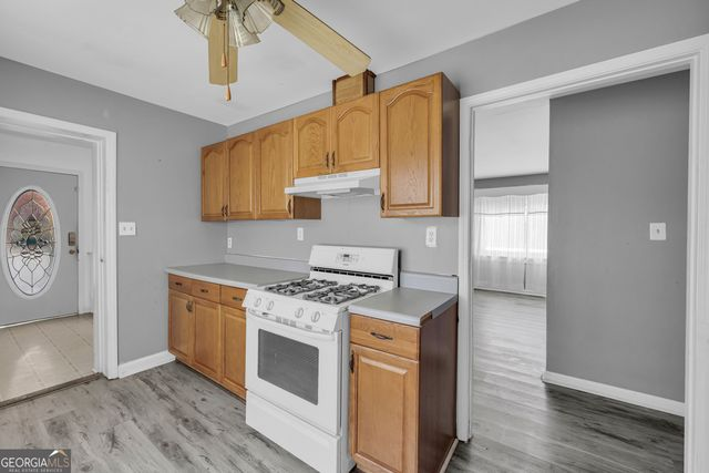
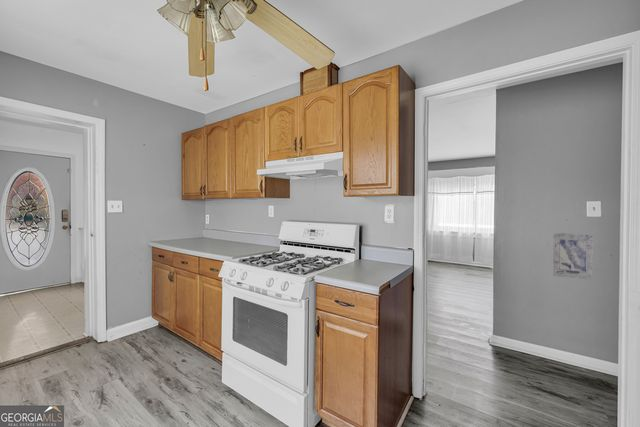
+ wall art (572, 255)
